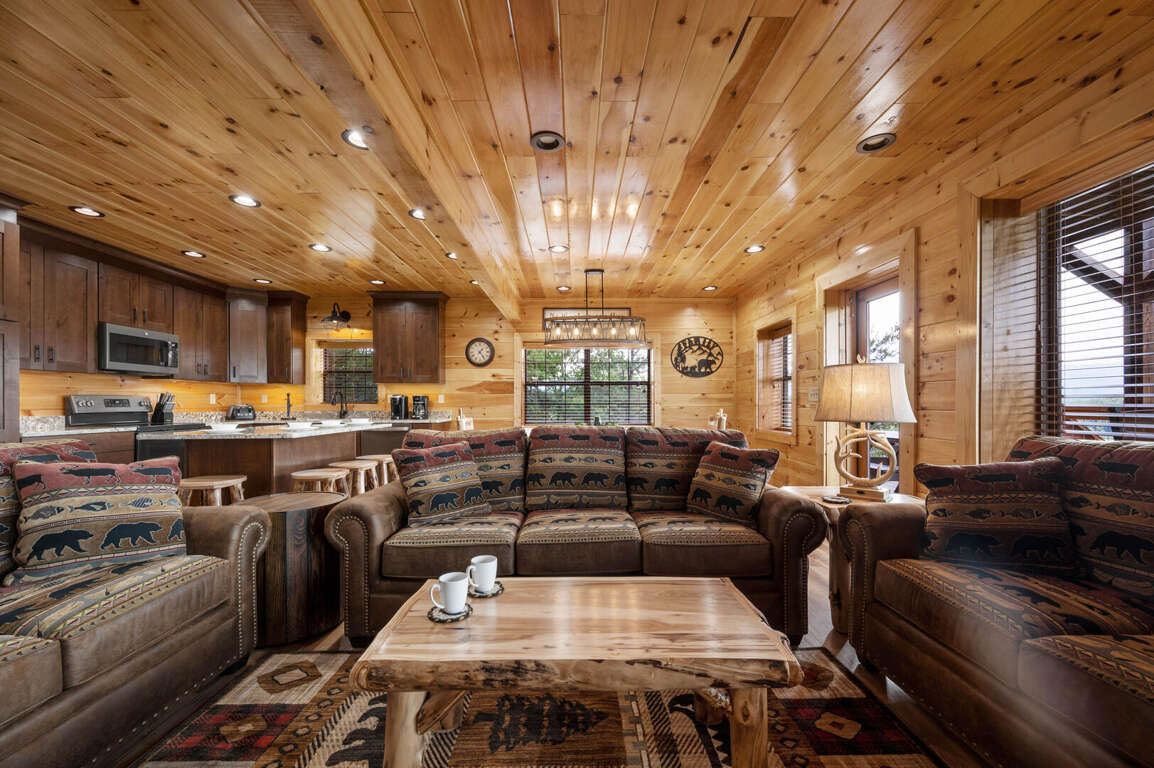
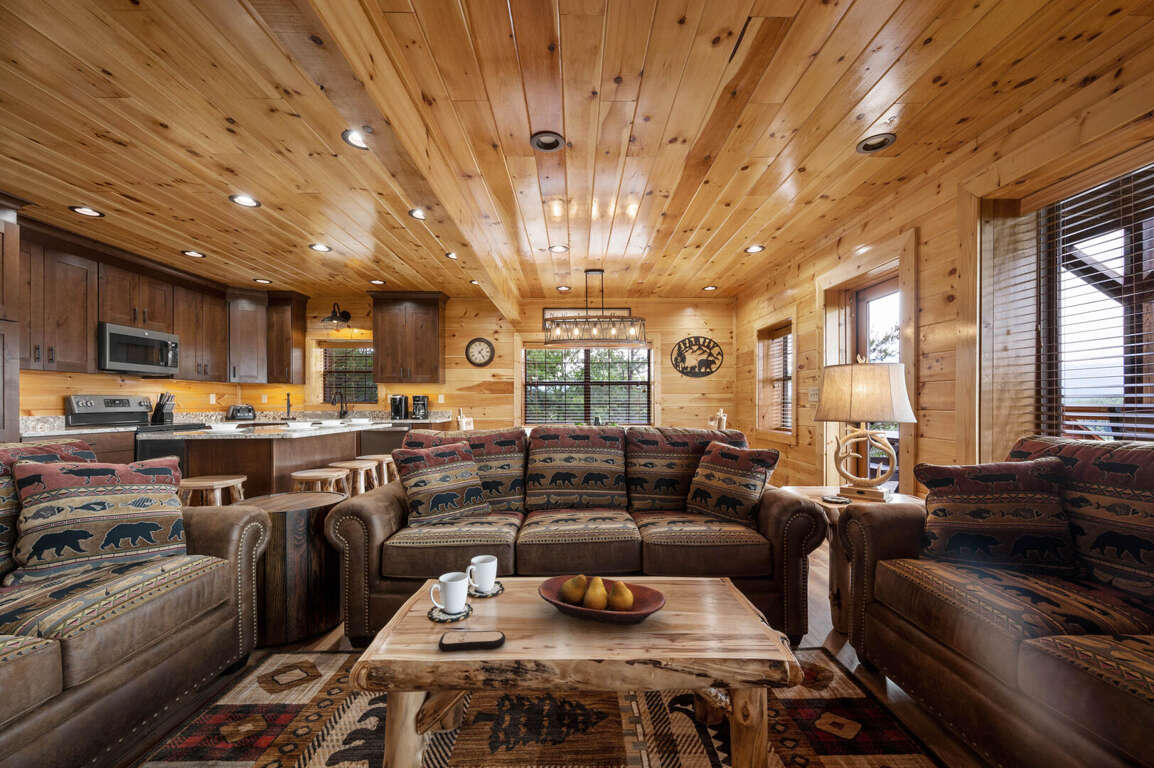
+ remote control (472, 640)
+ fruit bowl (600, 594)
